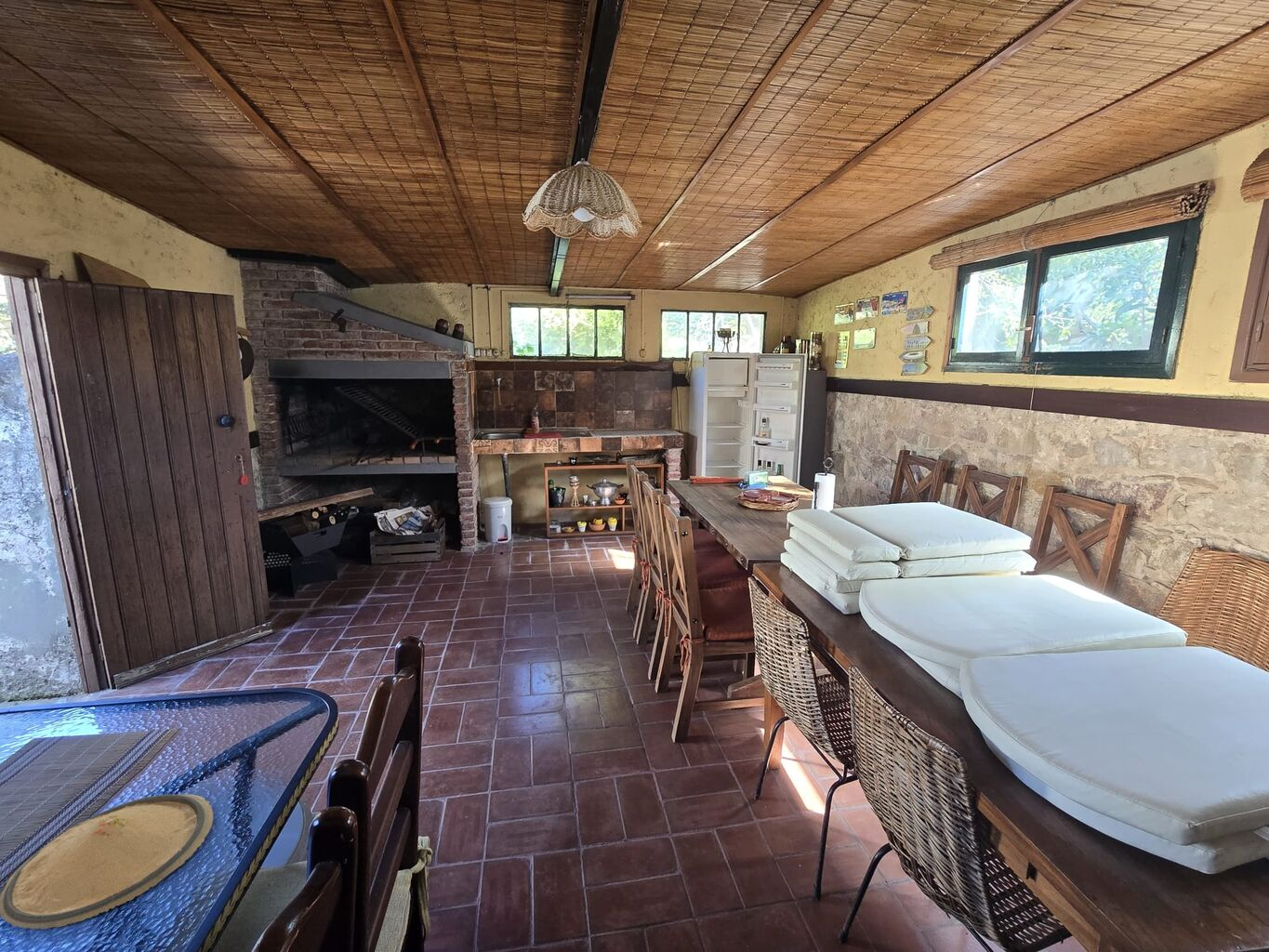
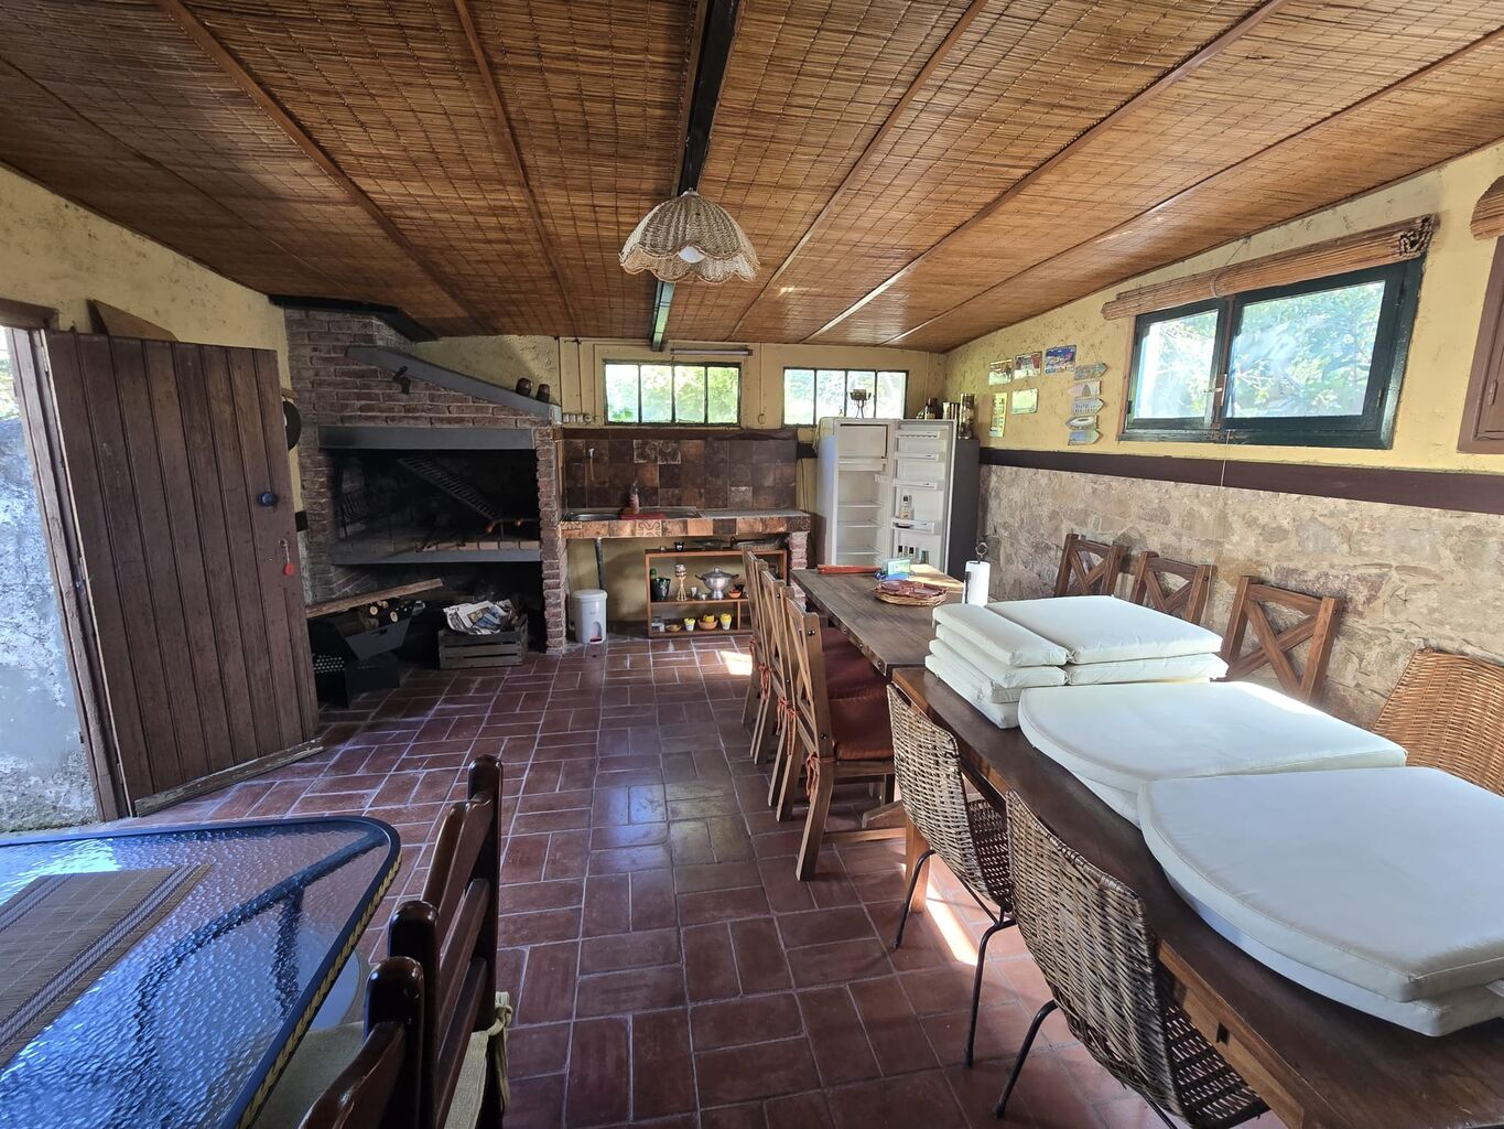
- plate (113, 834)
